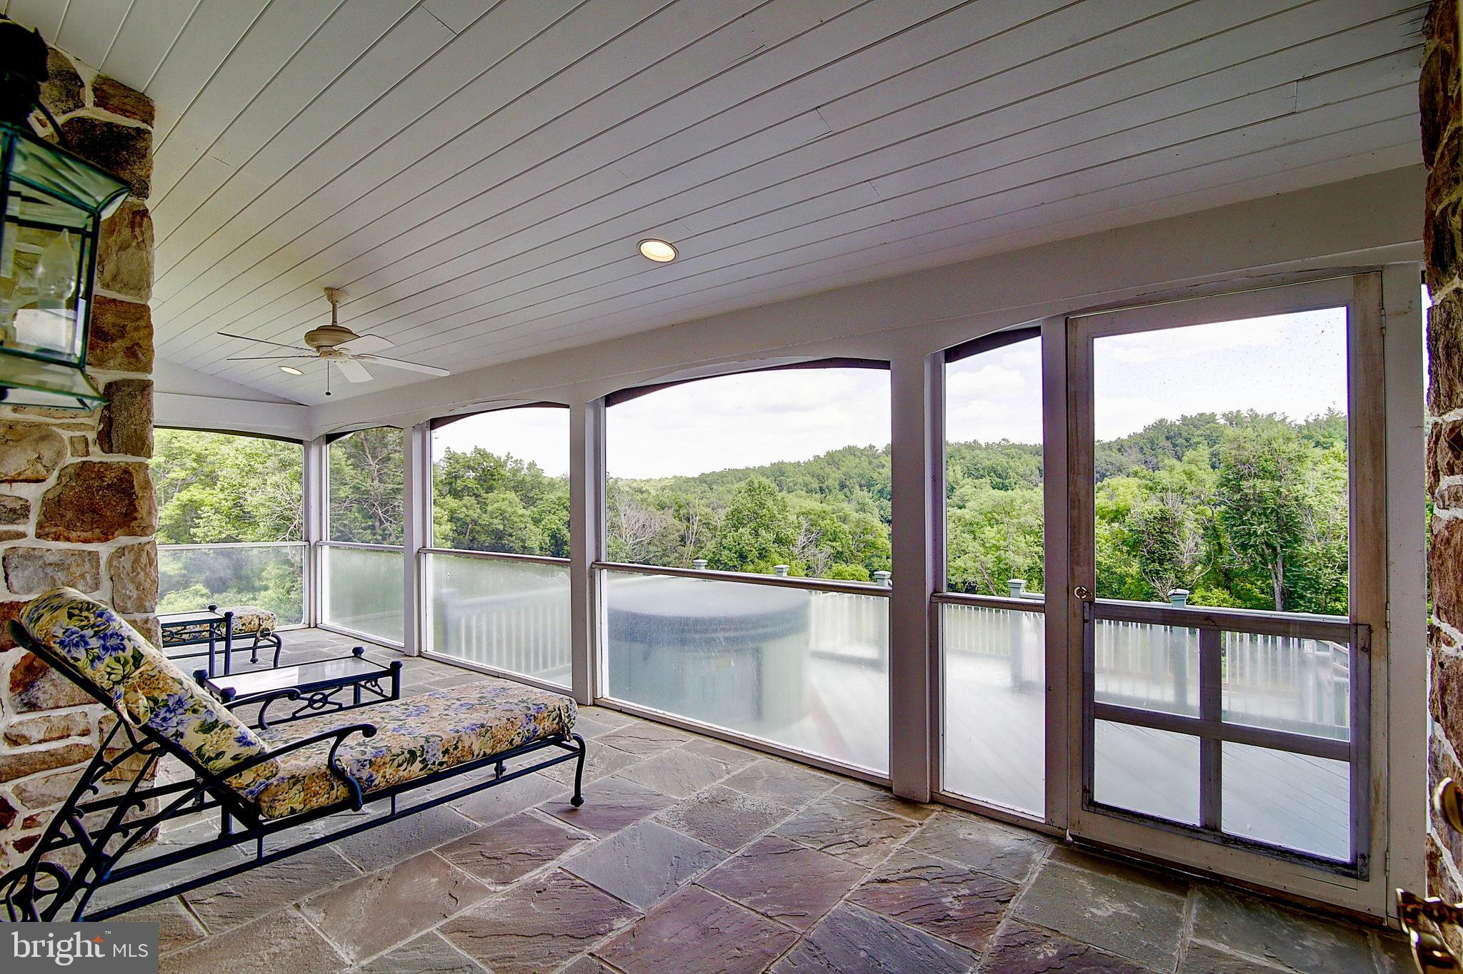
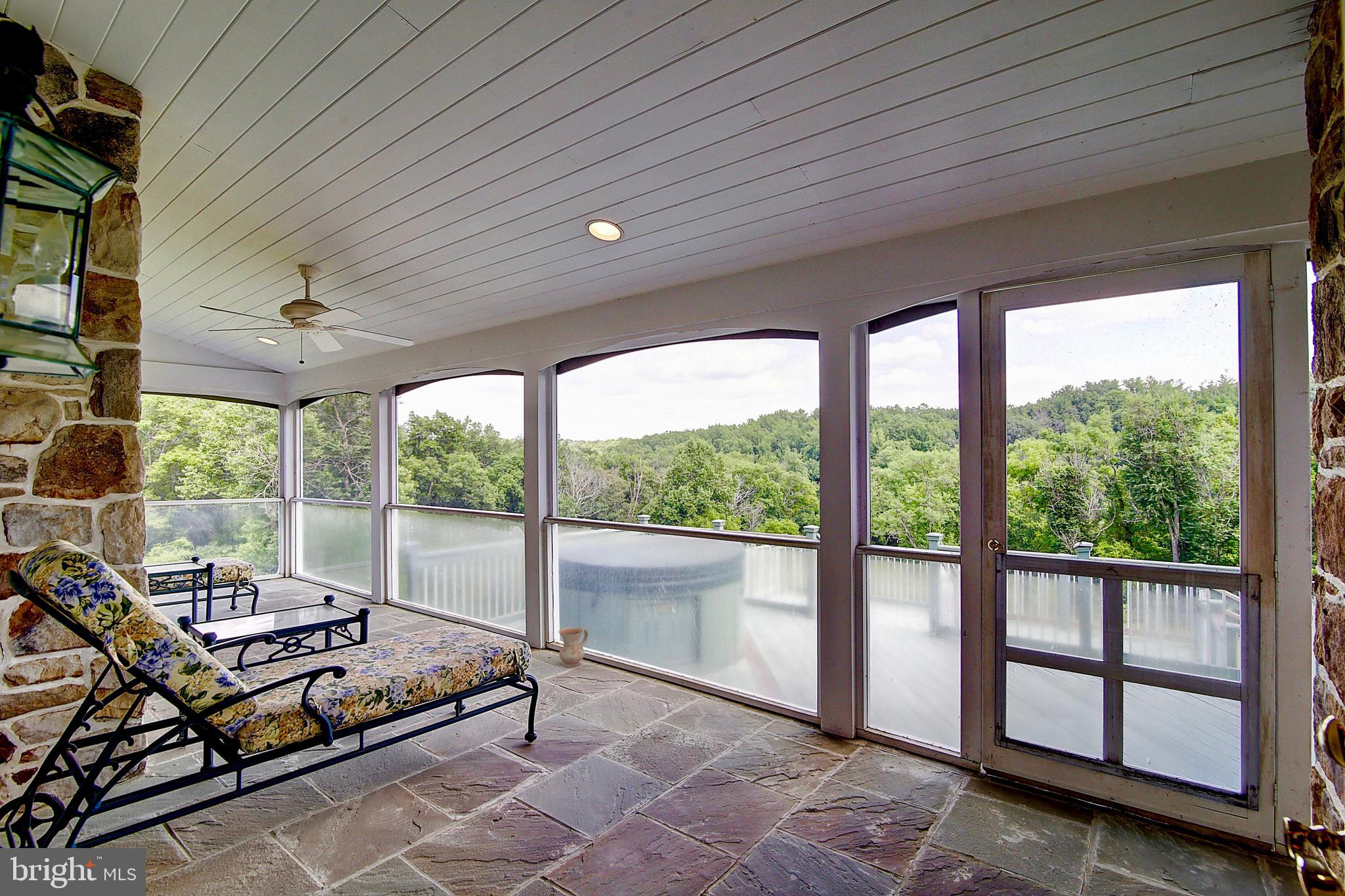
+ ceramic jug (574, 646)
